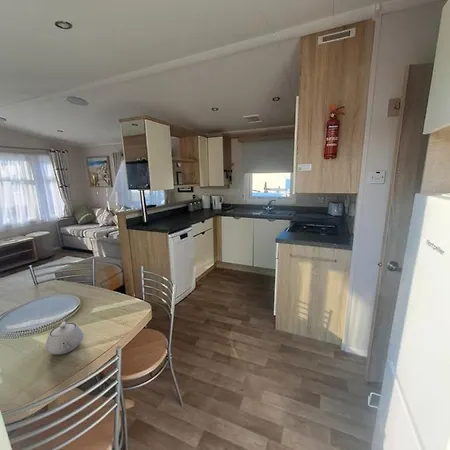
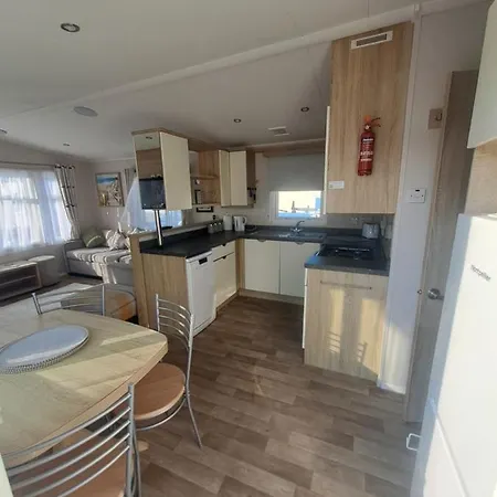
- teapot (64, 336)
